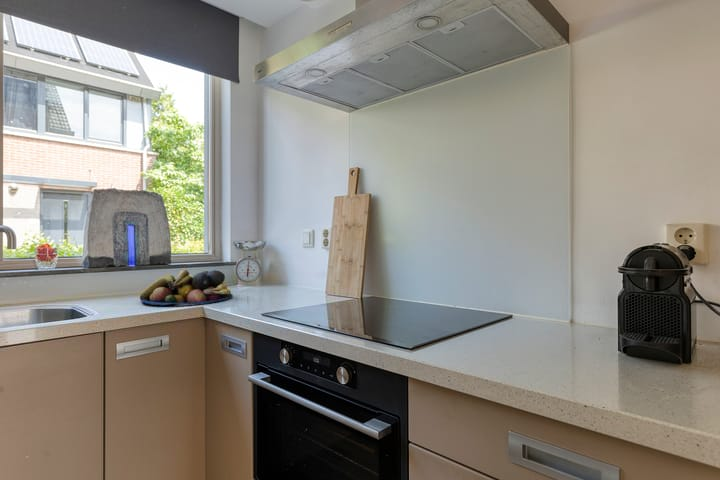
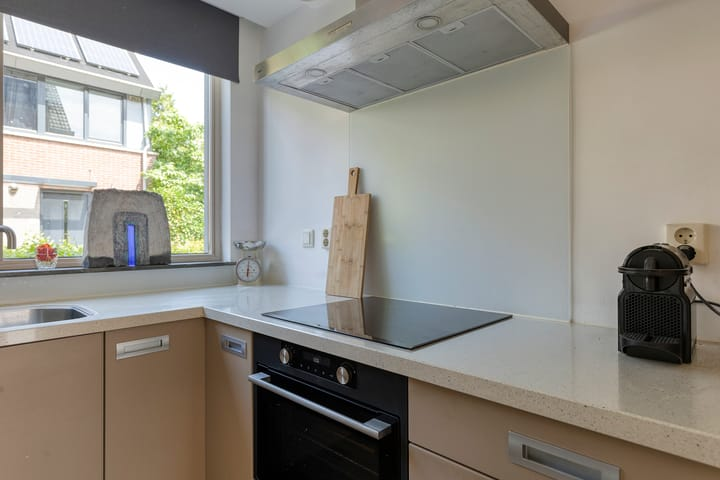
- fruit bowl (188, 284)
